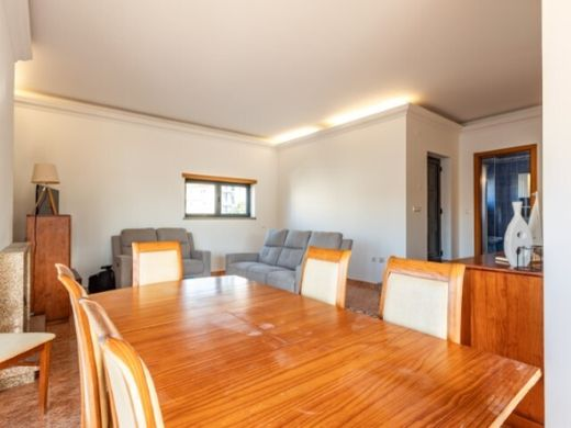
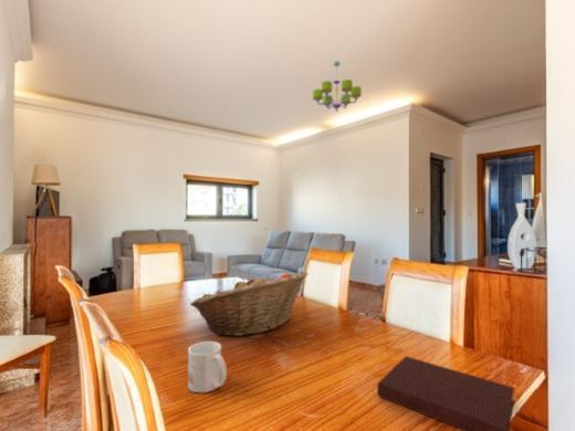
+ fruit basket (253, 296)
+ mug (209, 367)
+ chandelier (336, 87)
+ notebook (445, 391)
